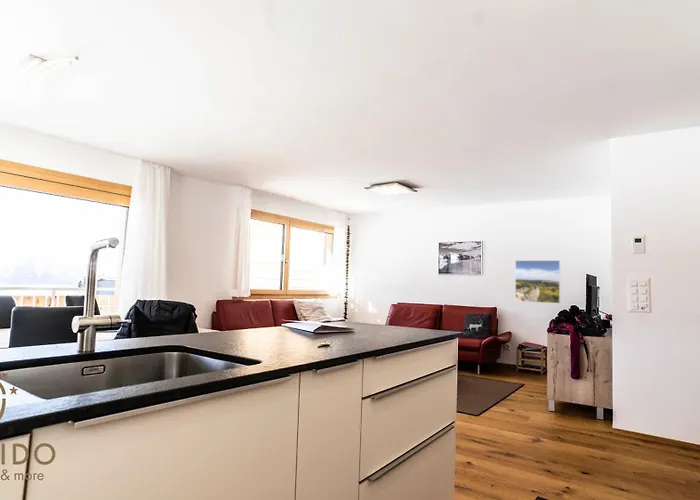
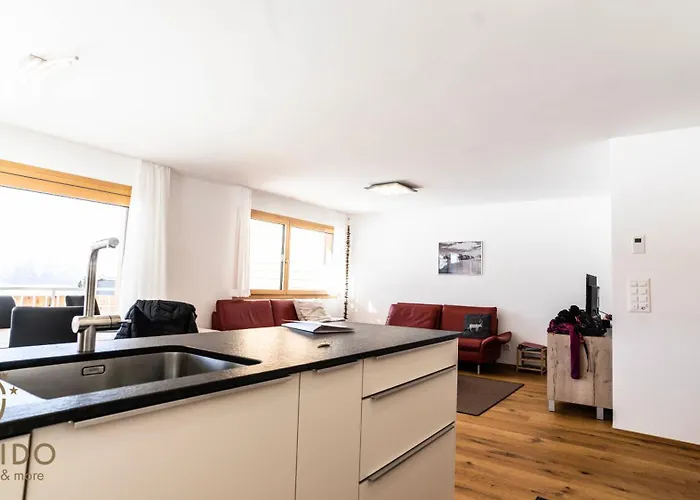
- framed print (537, 281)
